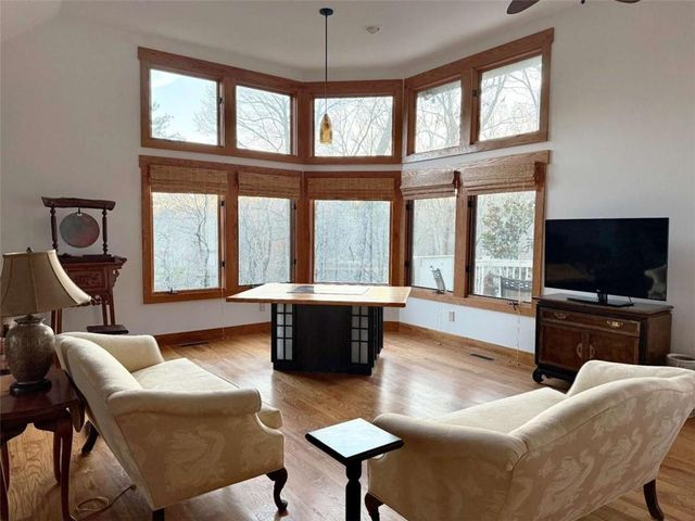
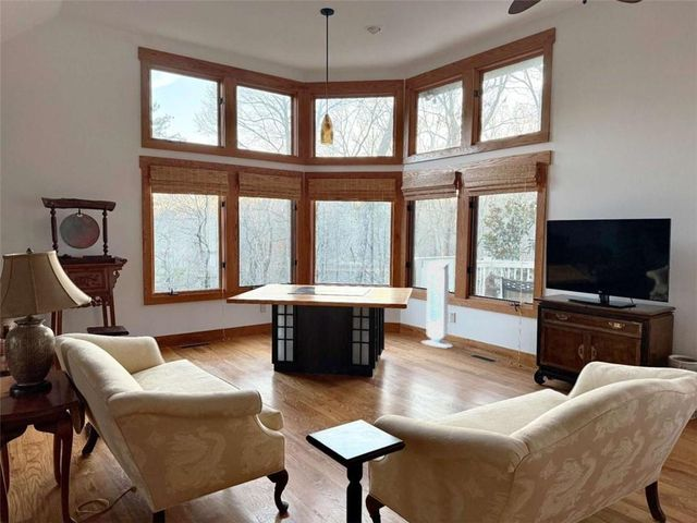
+ air purifier (437, 302)
